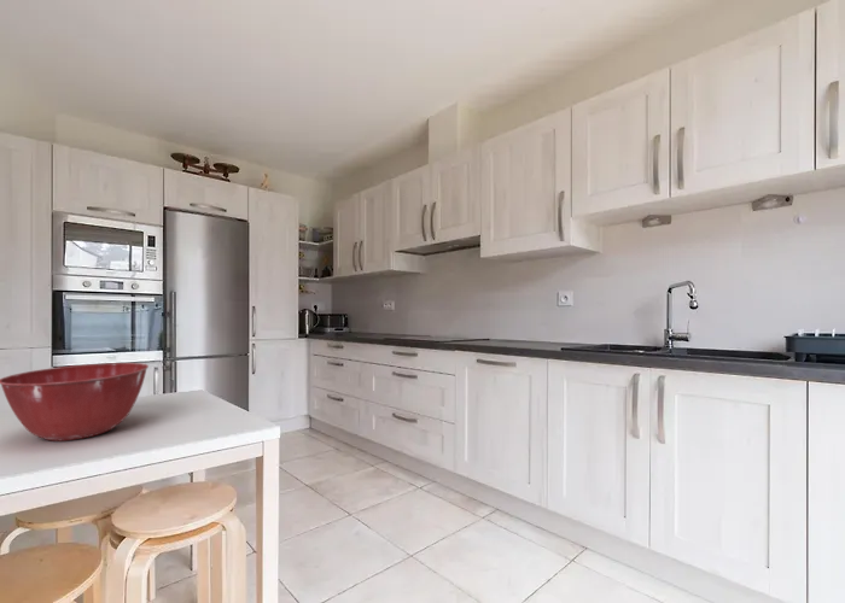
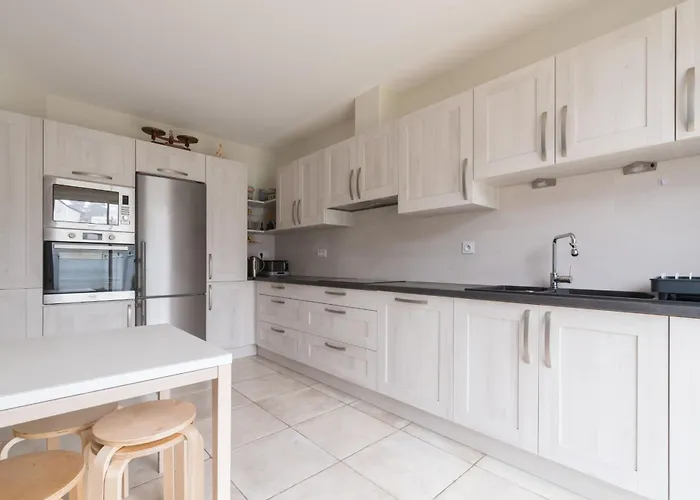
- mixing bowl (80, 400)
